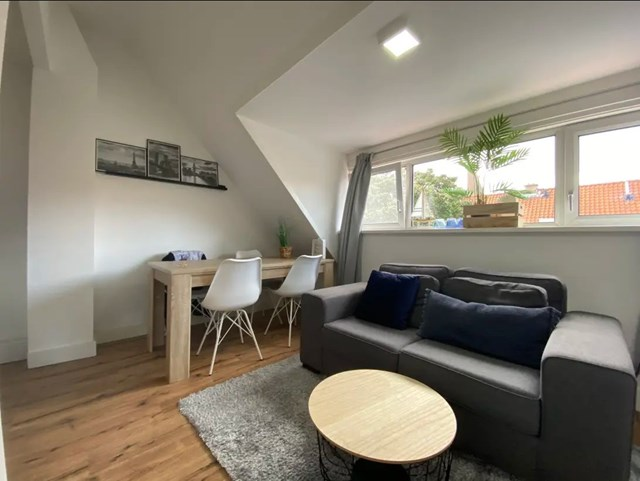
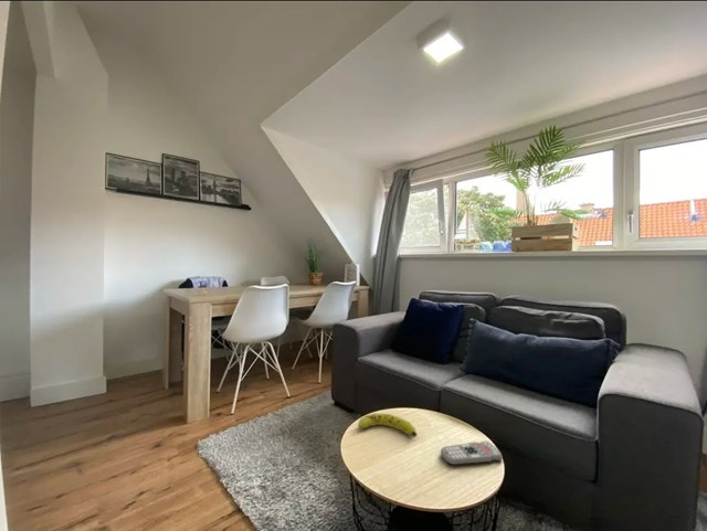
+ remote control (469, 453)
+ fruit (388, 425)
